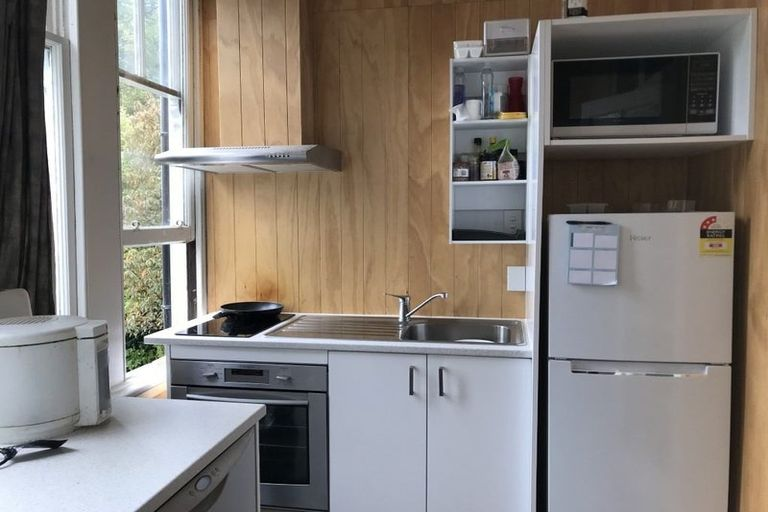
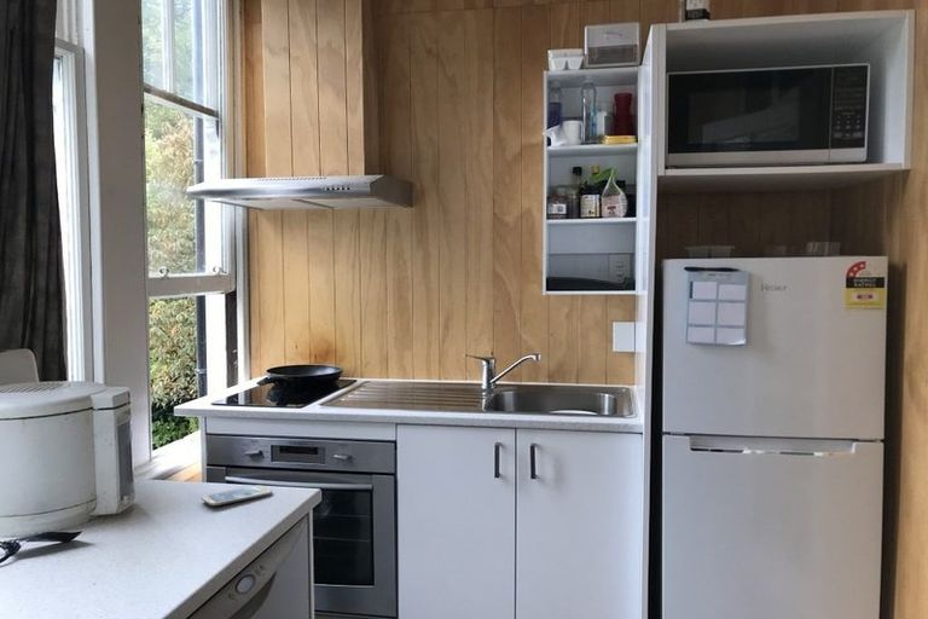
+ smartphone (237, 494)
